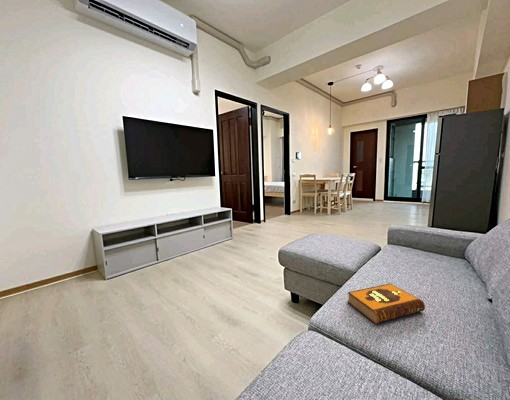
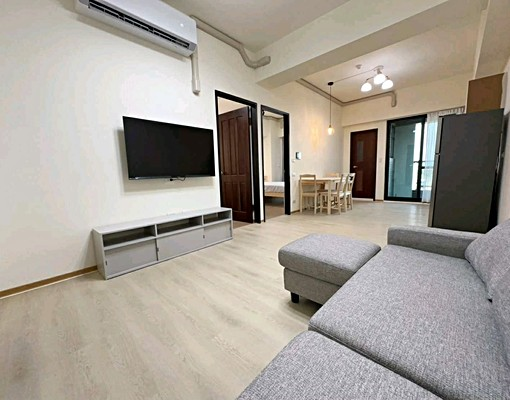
- hardback book (384, 302)
